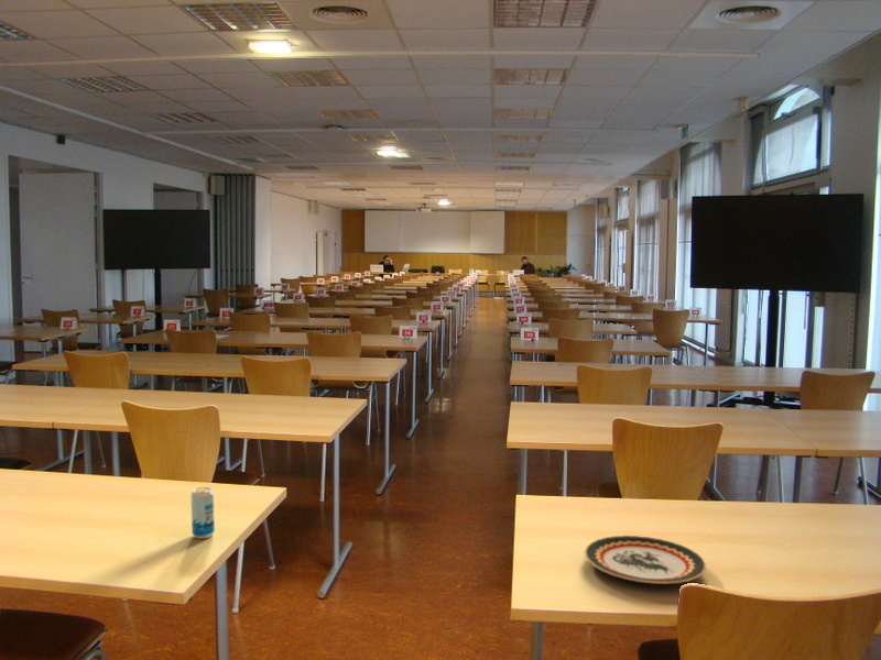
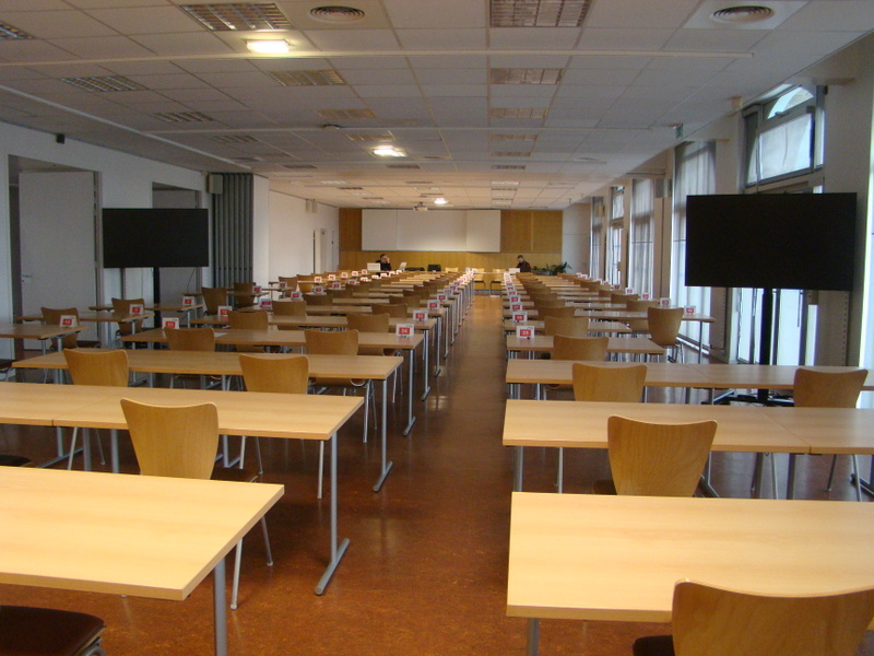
- beverage can (203, 512)
- plate (643, 561)
